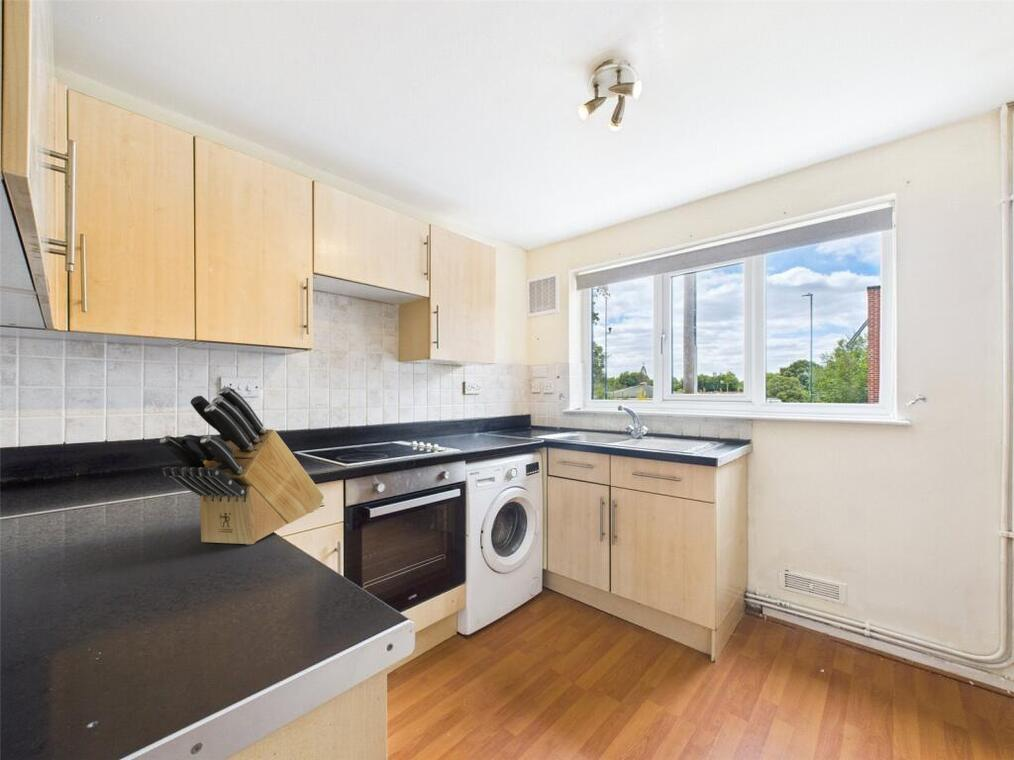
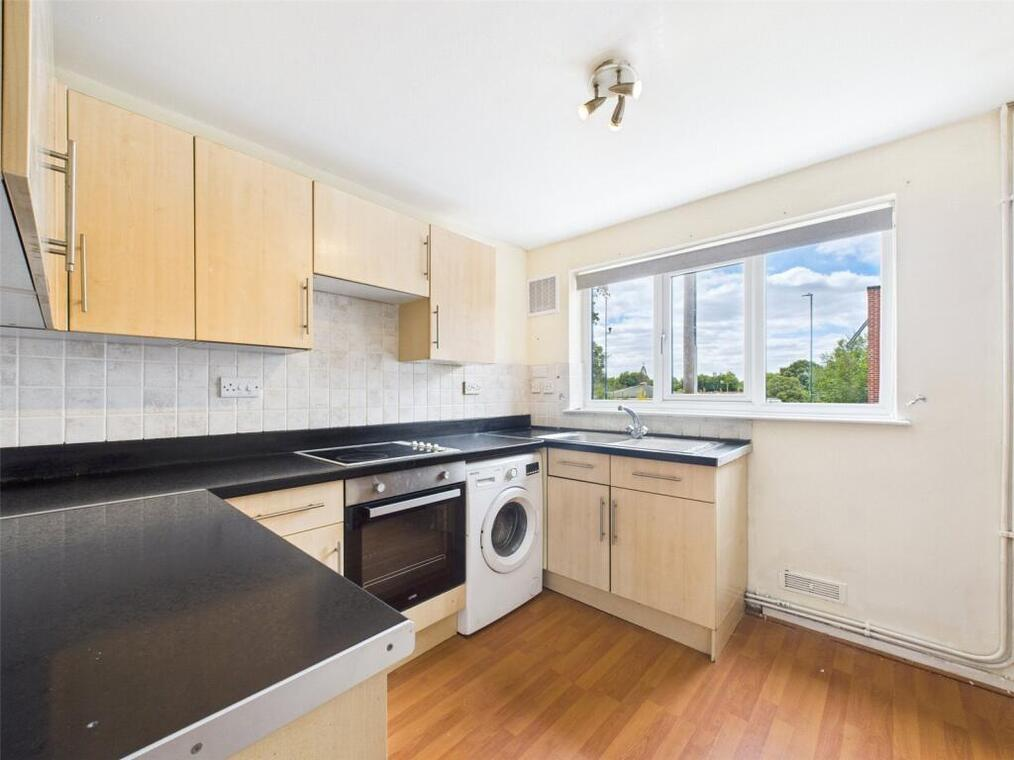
- knife block (254, 458)
